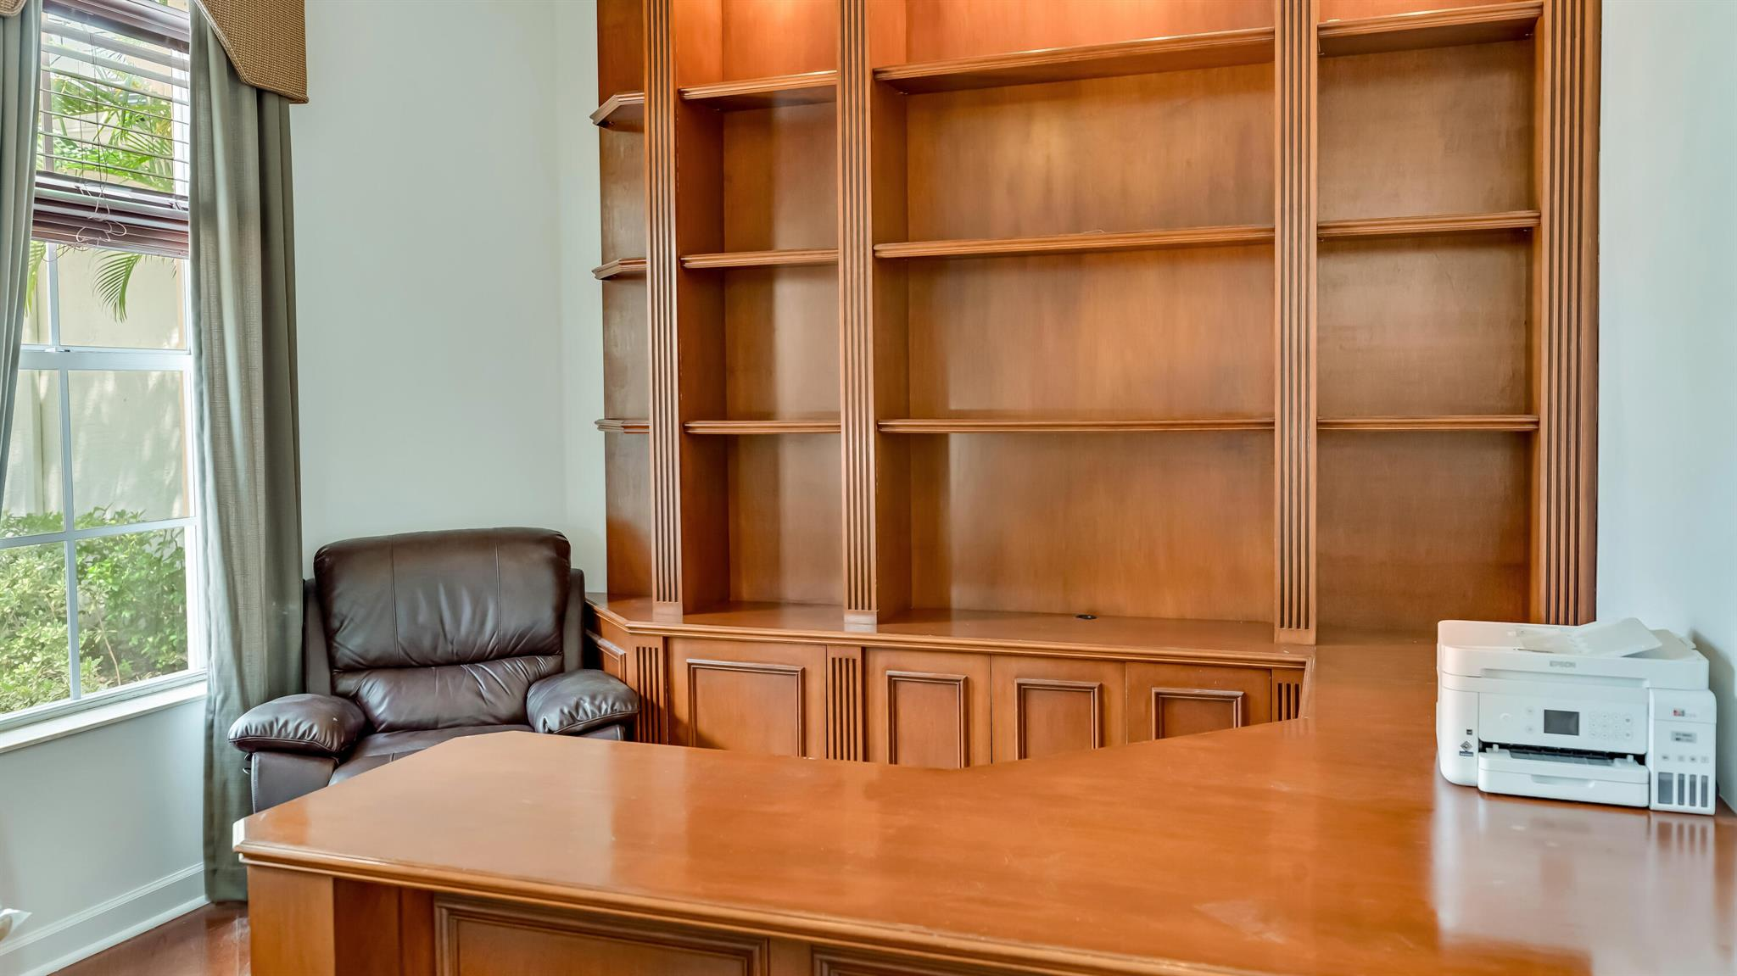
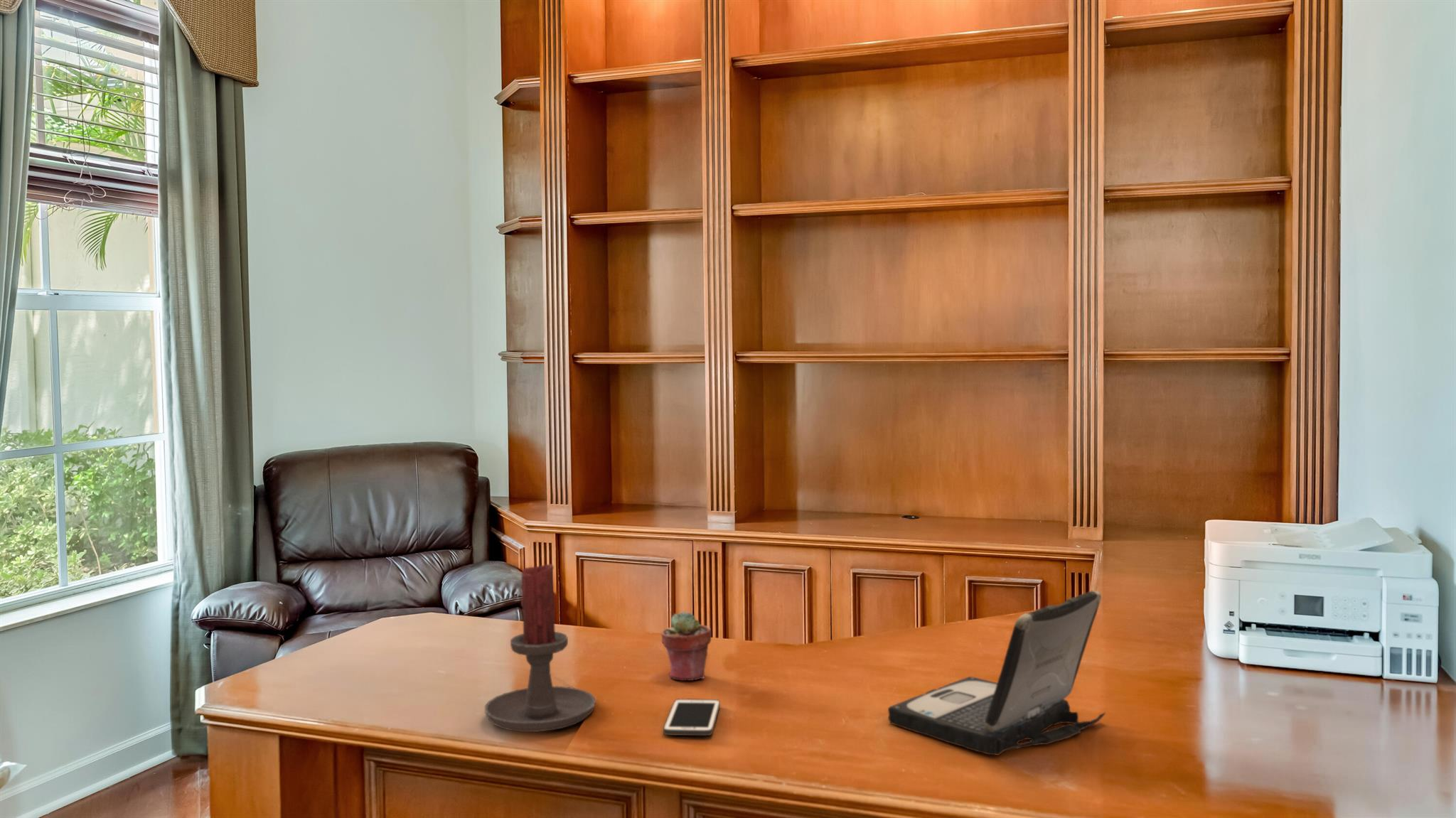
+ candle holder (540, 636)
+ cell phone (692, 716)
+ laptop (1004, 660)
+ potted succulent (686, 643)
